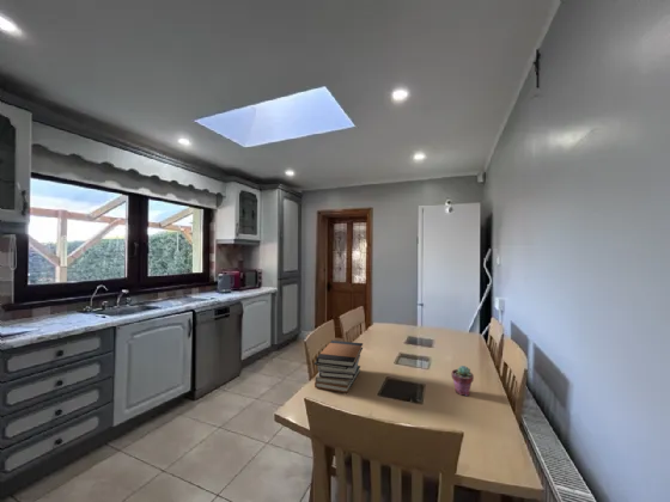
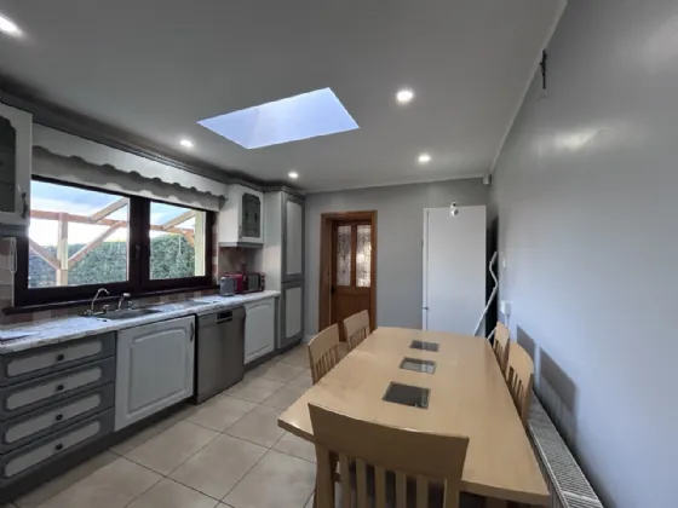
- book stack (340, 363)
- potted succulent (462, 379)
